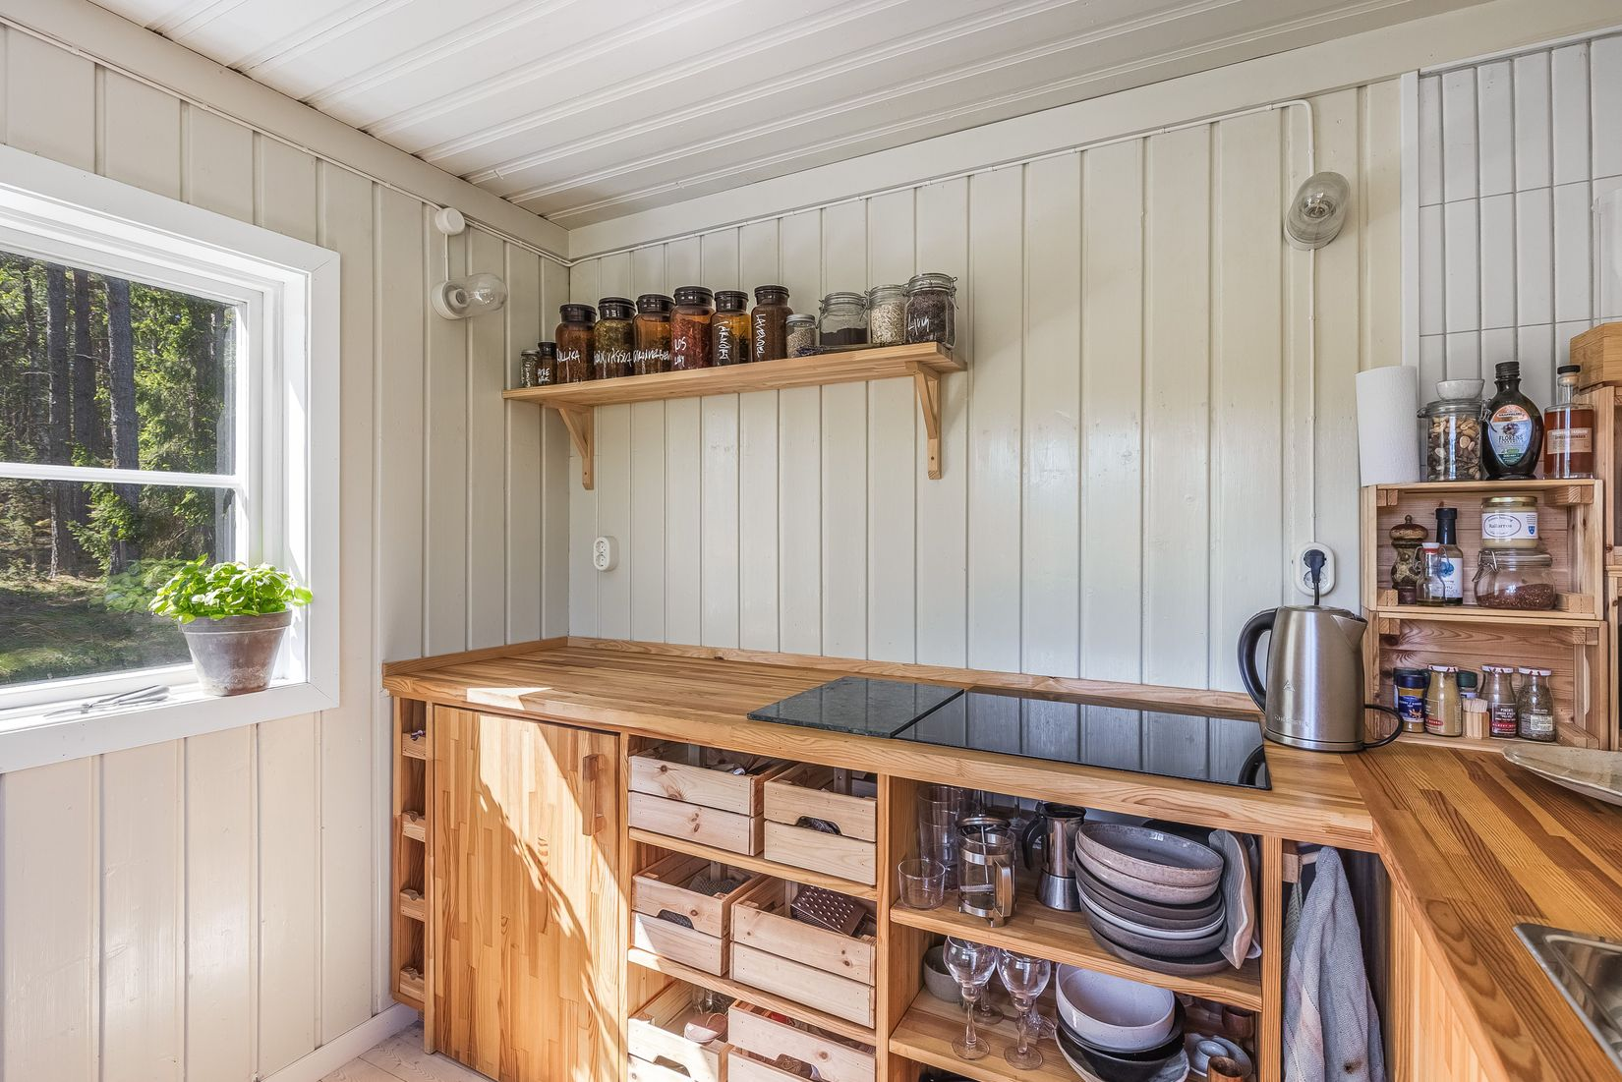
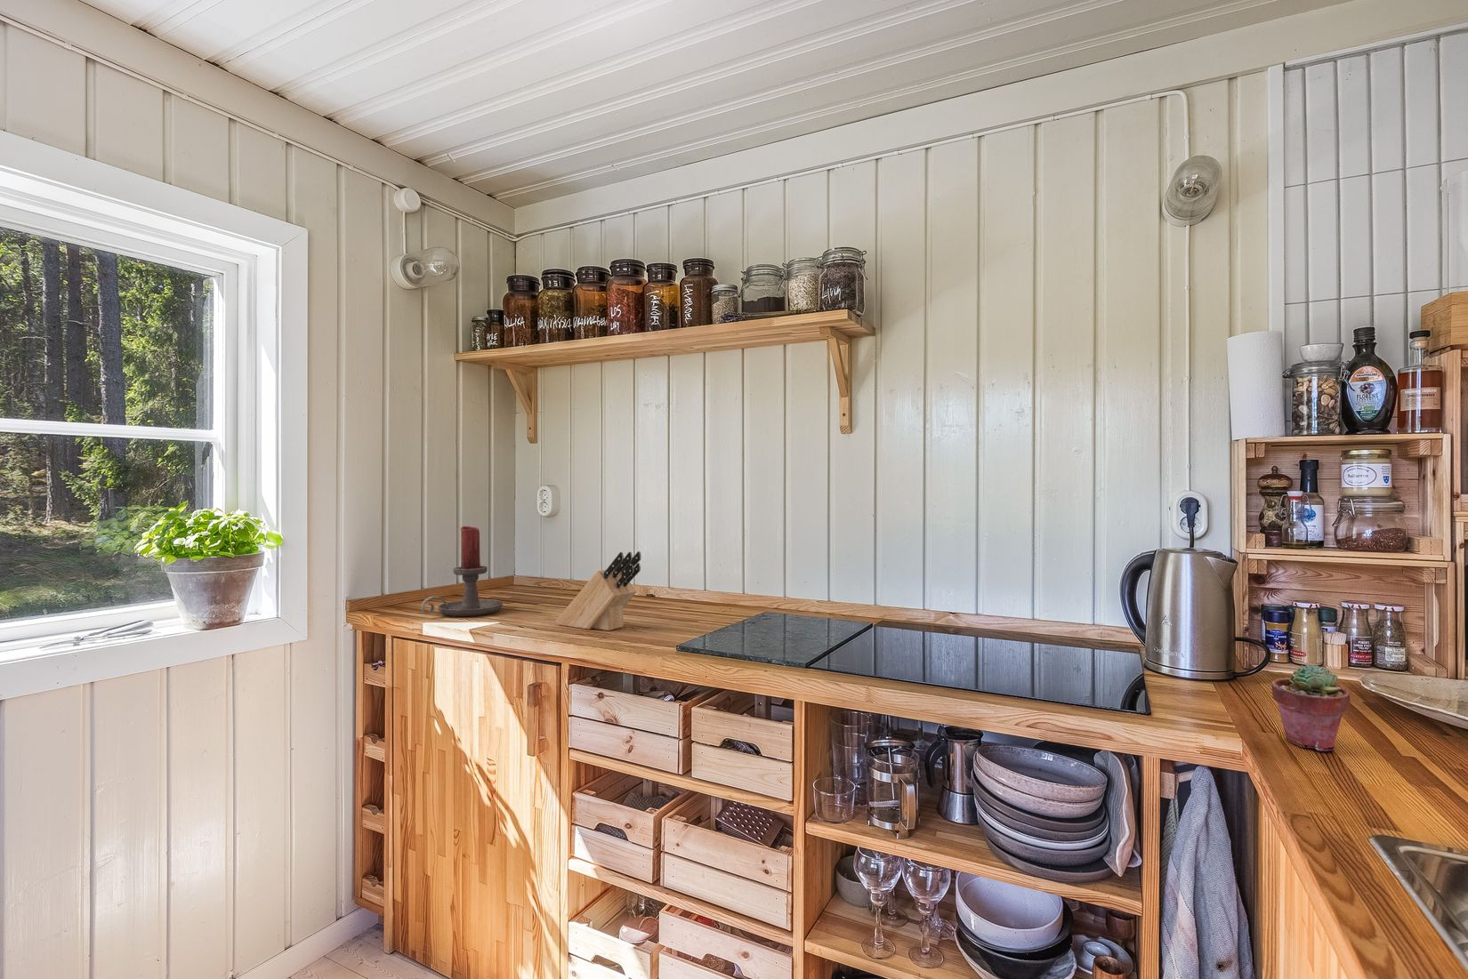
+ candle holder (461, 569)
+ potted succulent (1310, 704)
+ knife block (600, 588)
